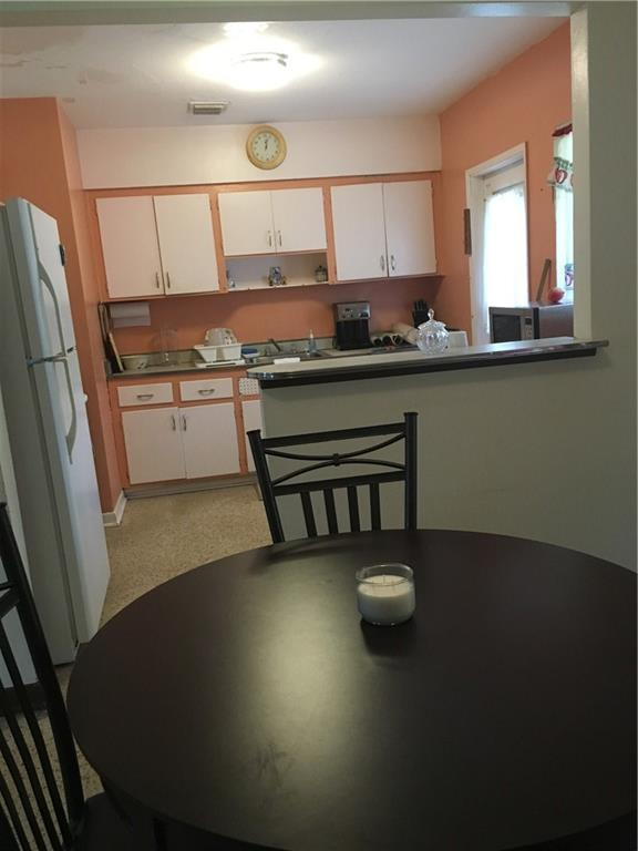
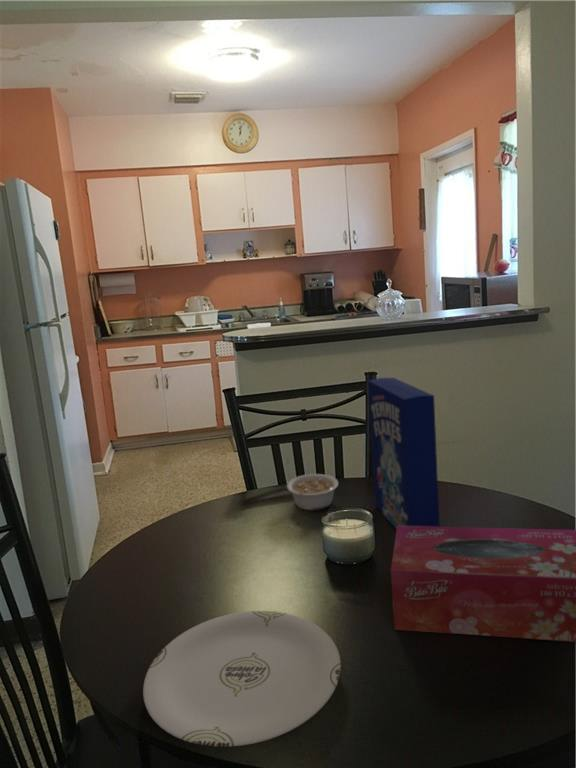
+ cereal box (401, 455)
+ tissue box (488, 578)
+ plate (243, 674)
+ legume (313, 492)
